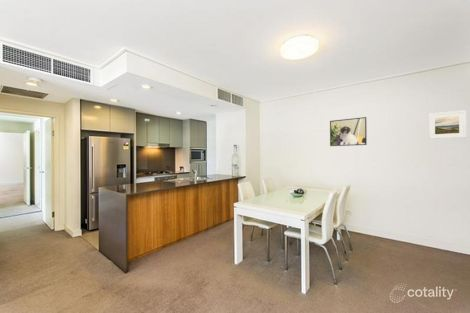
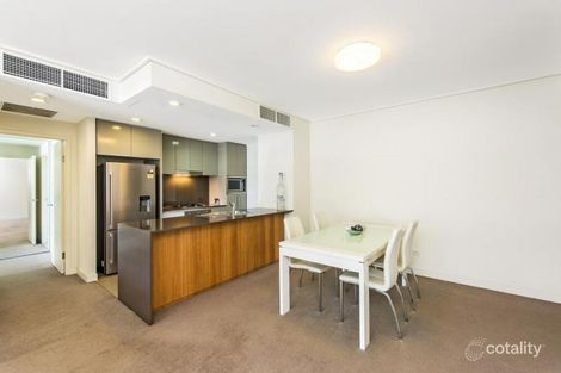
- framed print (347, 132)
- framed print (446, 125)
